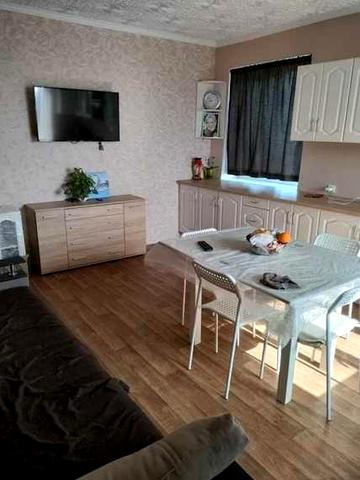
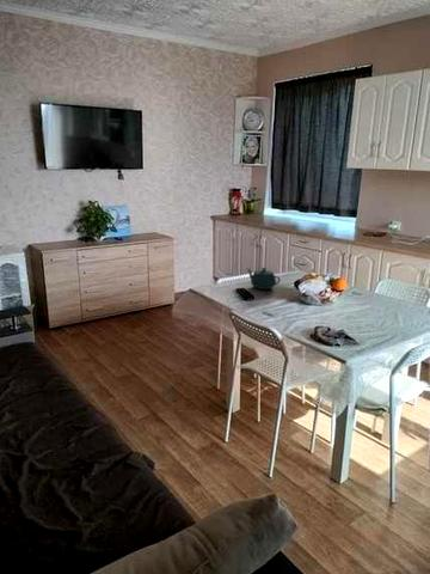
+ teapot (262, 276)
